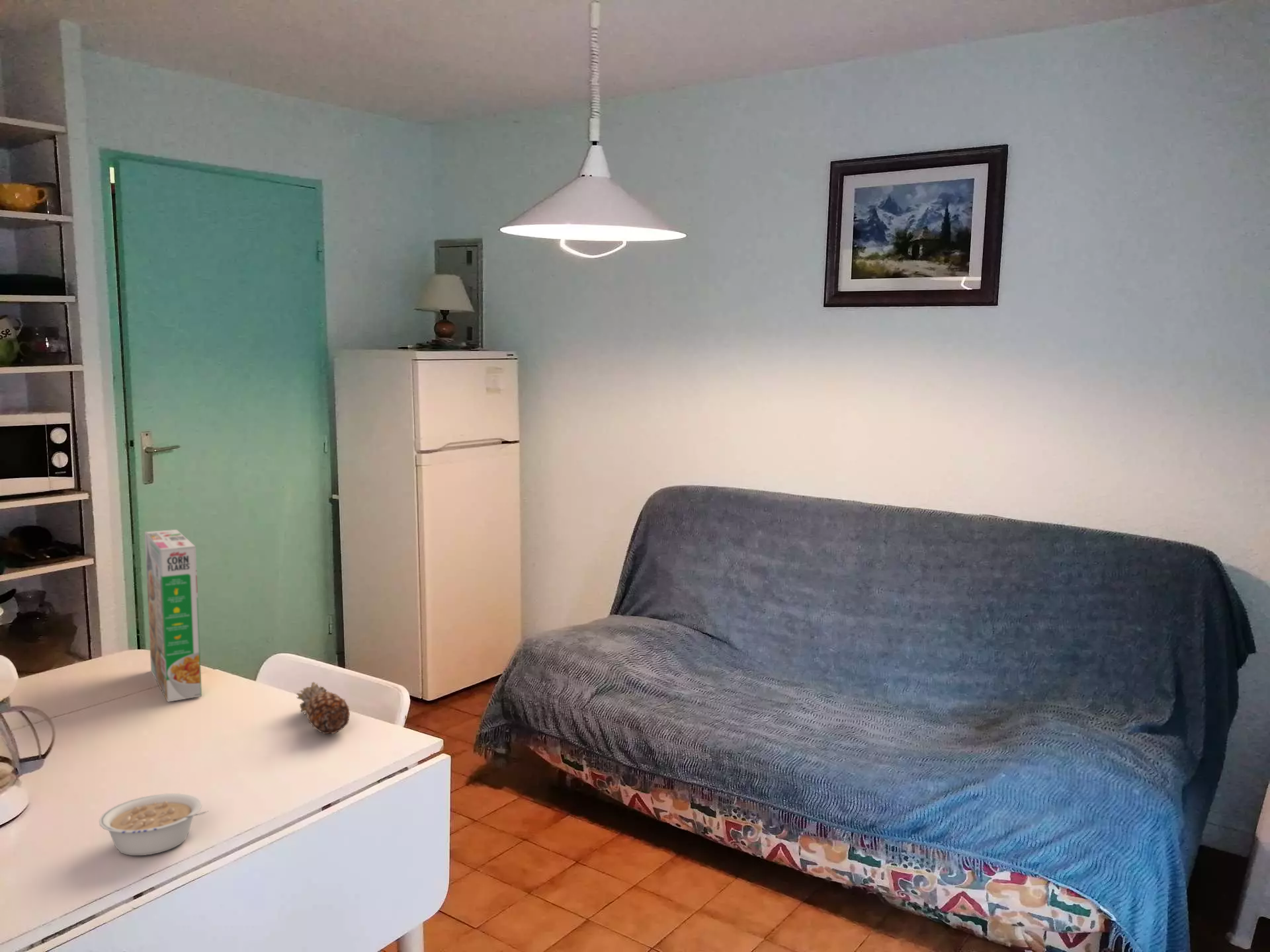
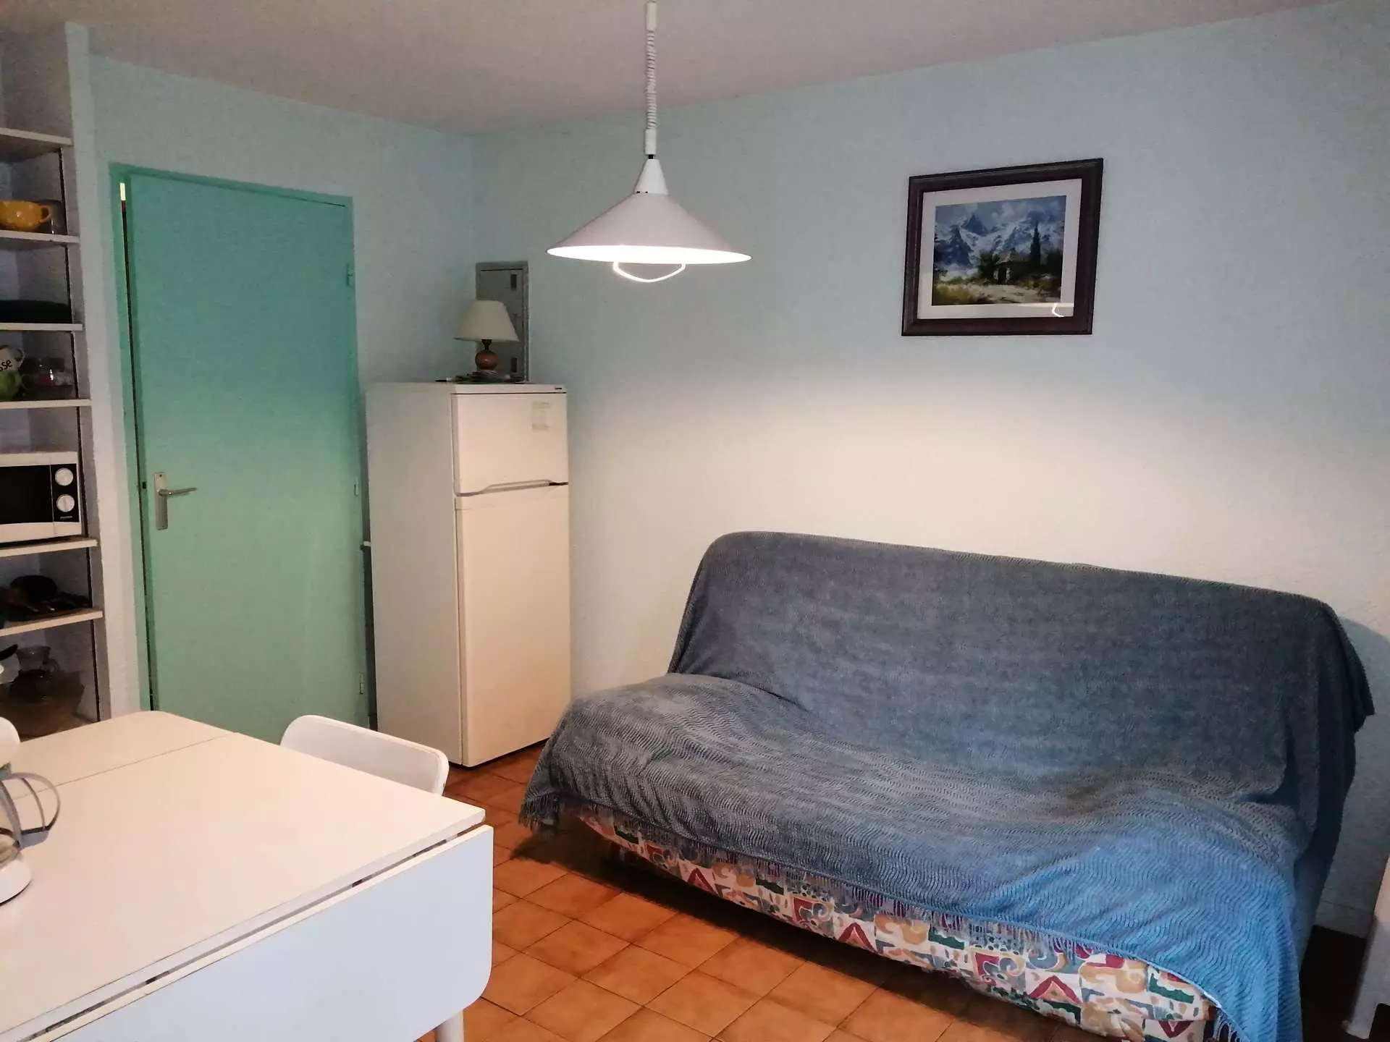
- cereal box (172, 612)
- legume (155, 823)
- fruit (321, 705)
